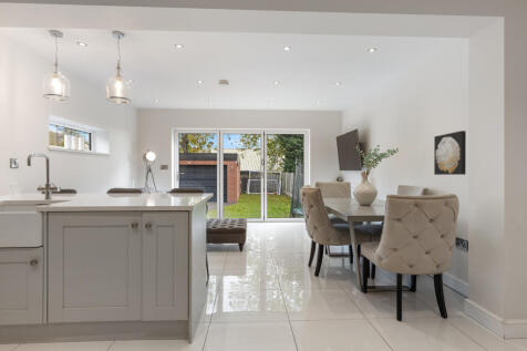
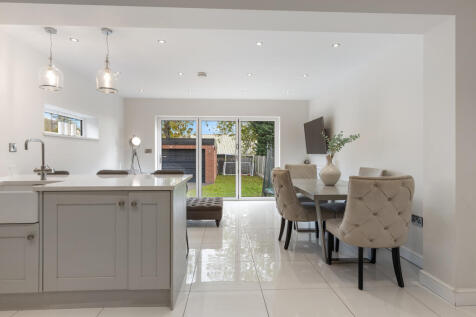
- wall art (448, 154)
